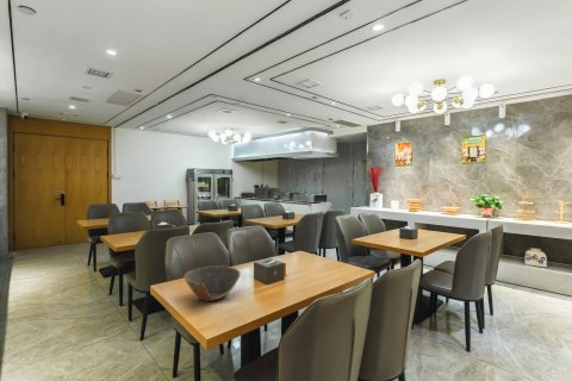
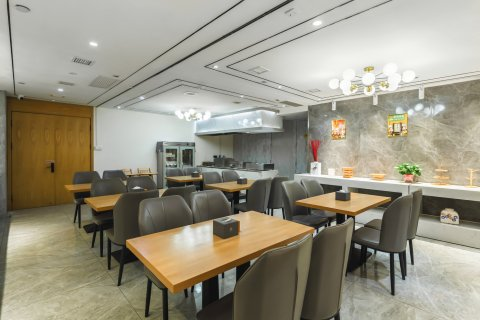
- bowl (211, 283)
